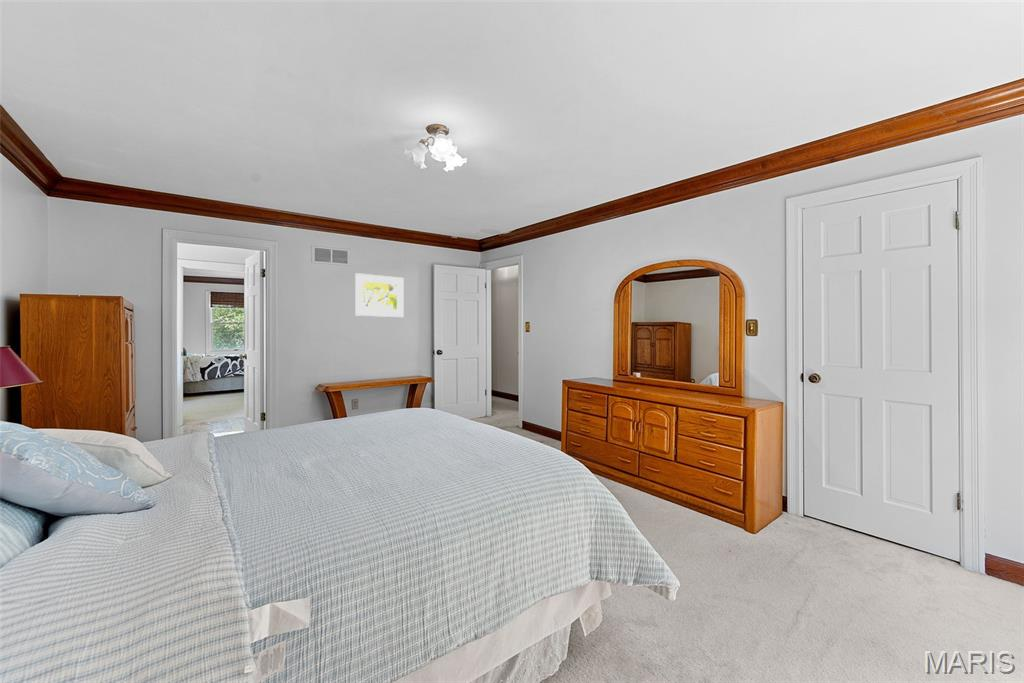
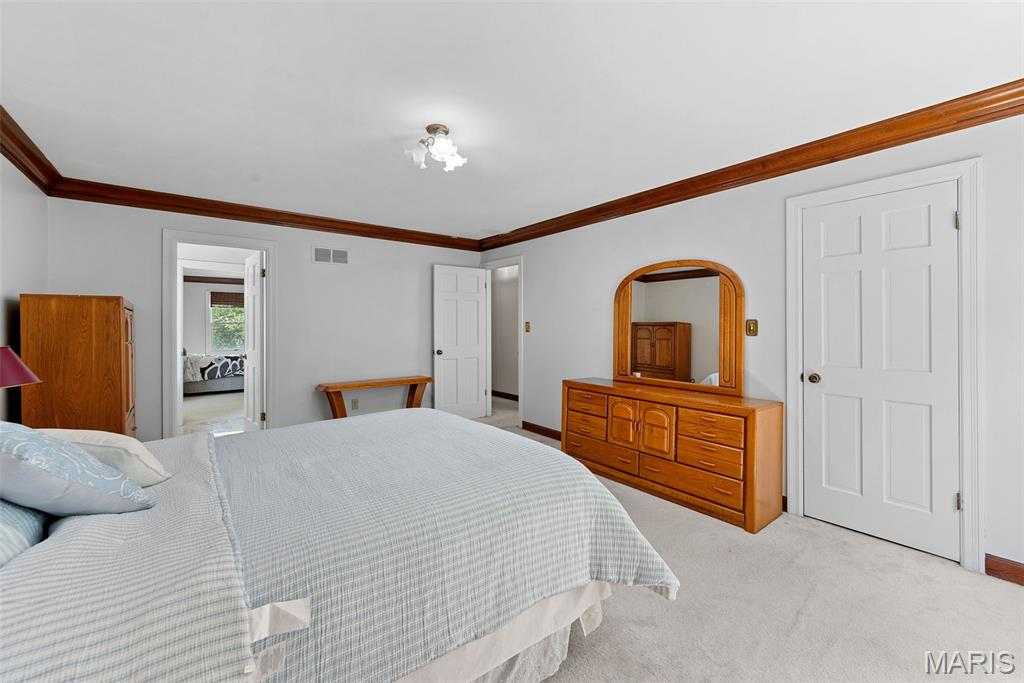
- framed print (380, 295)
